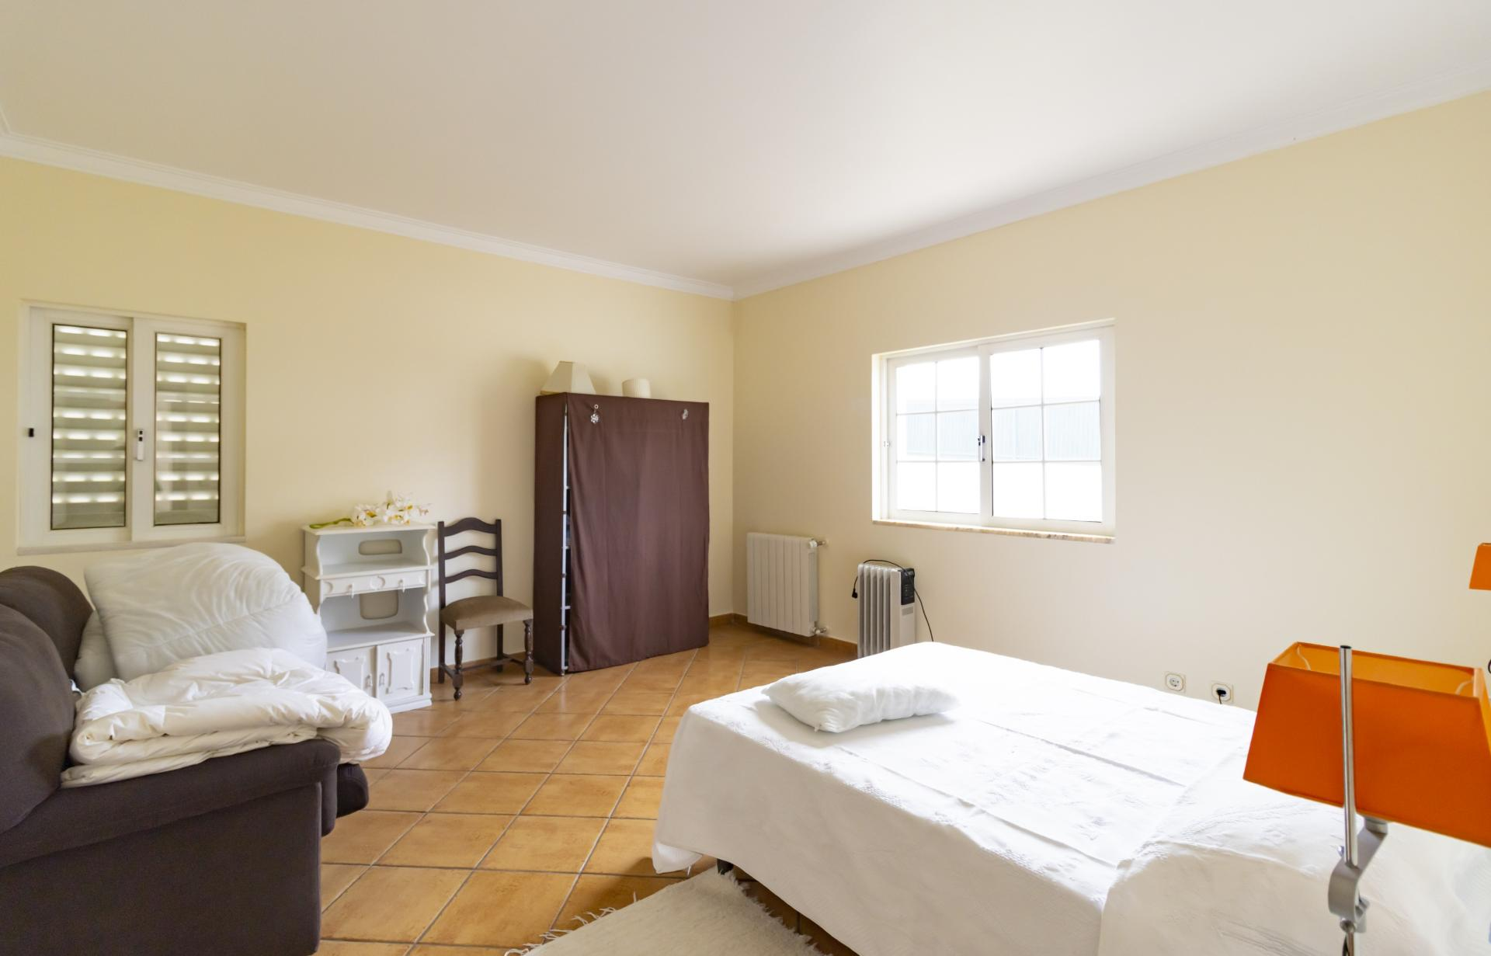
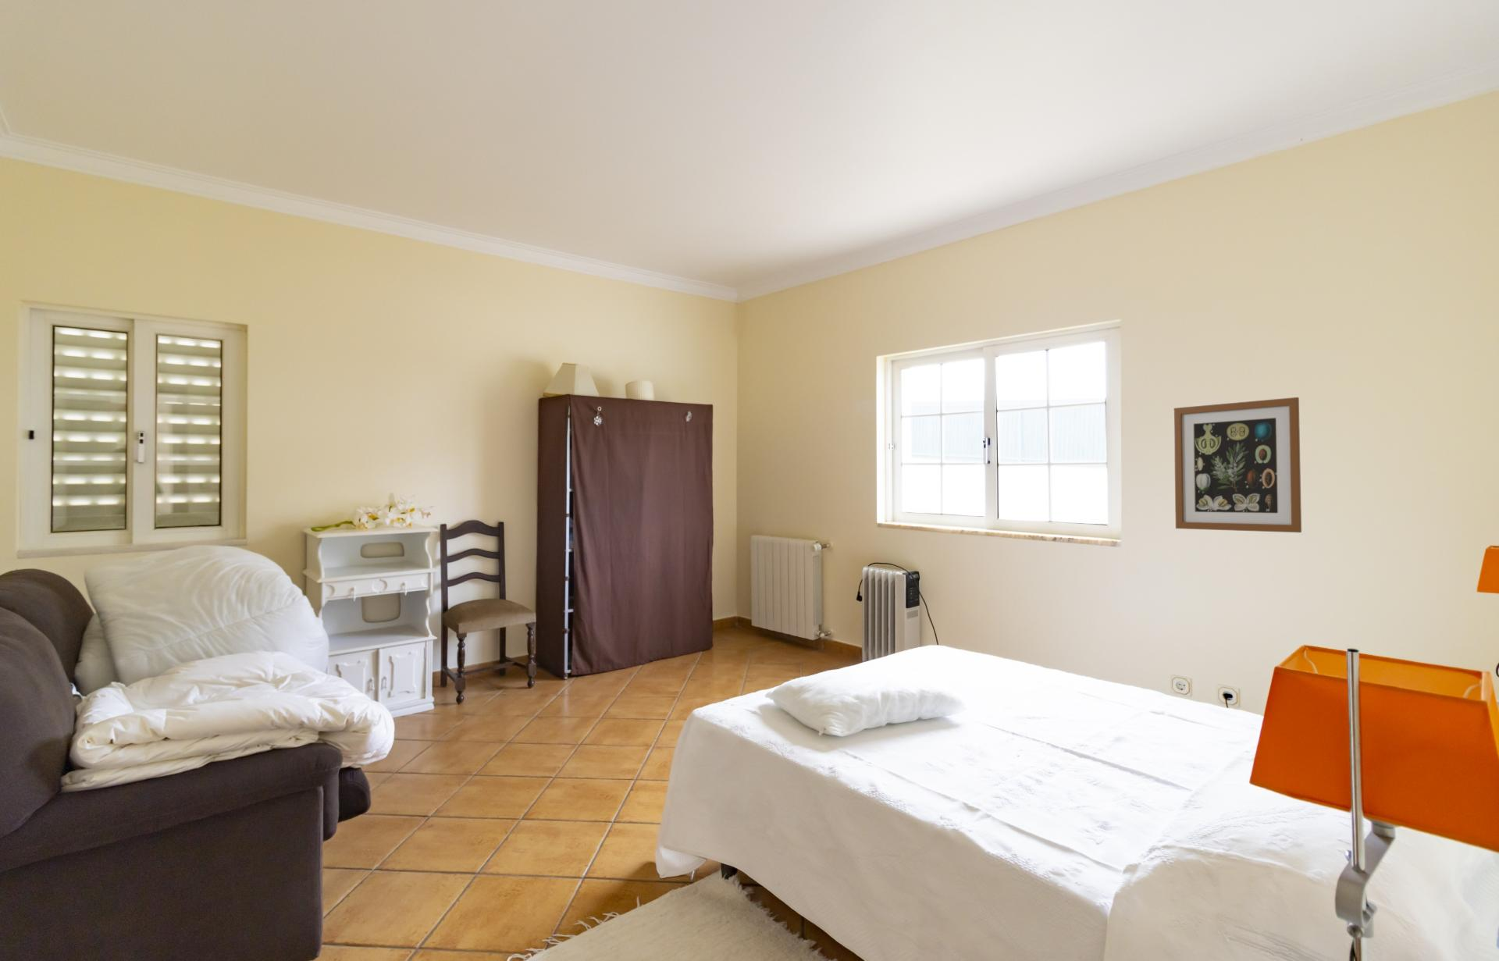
+ wall art (1234, 466)
